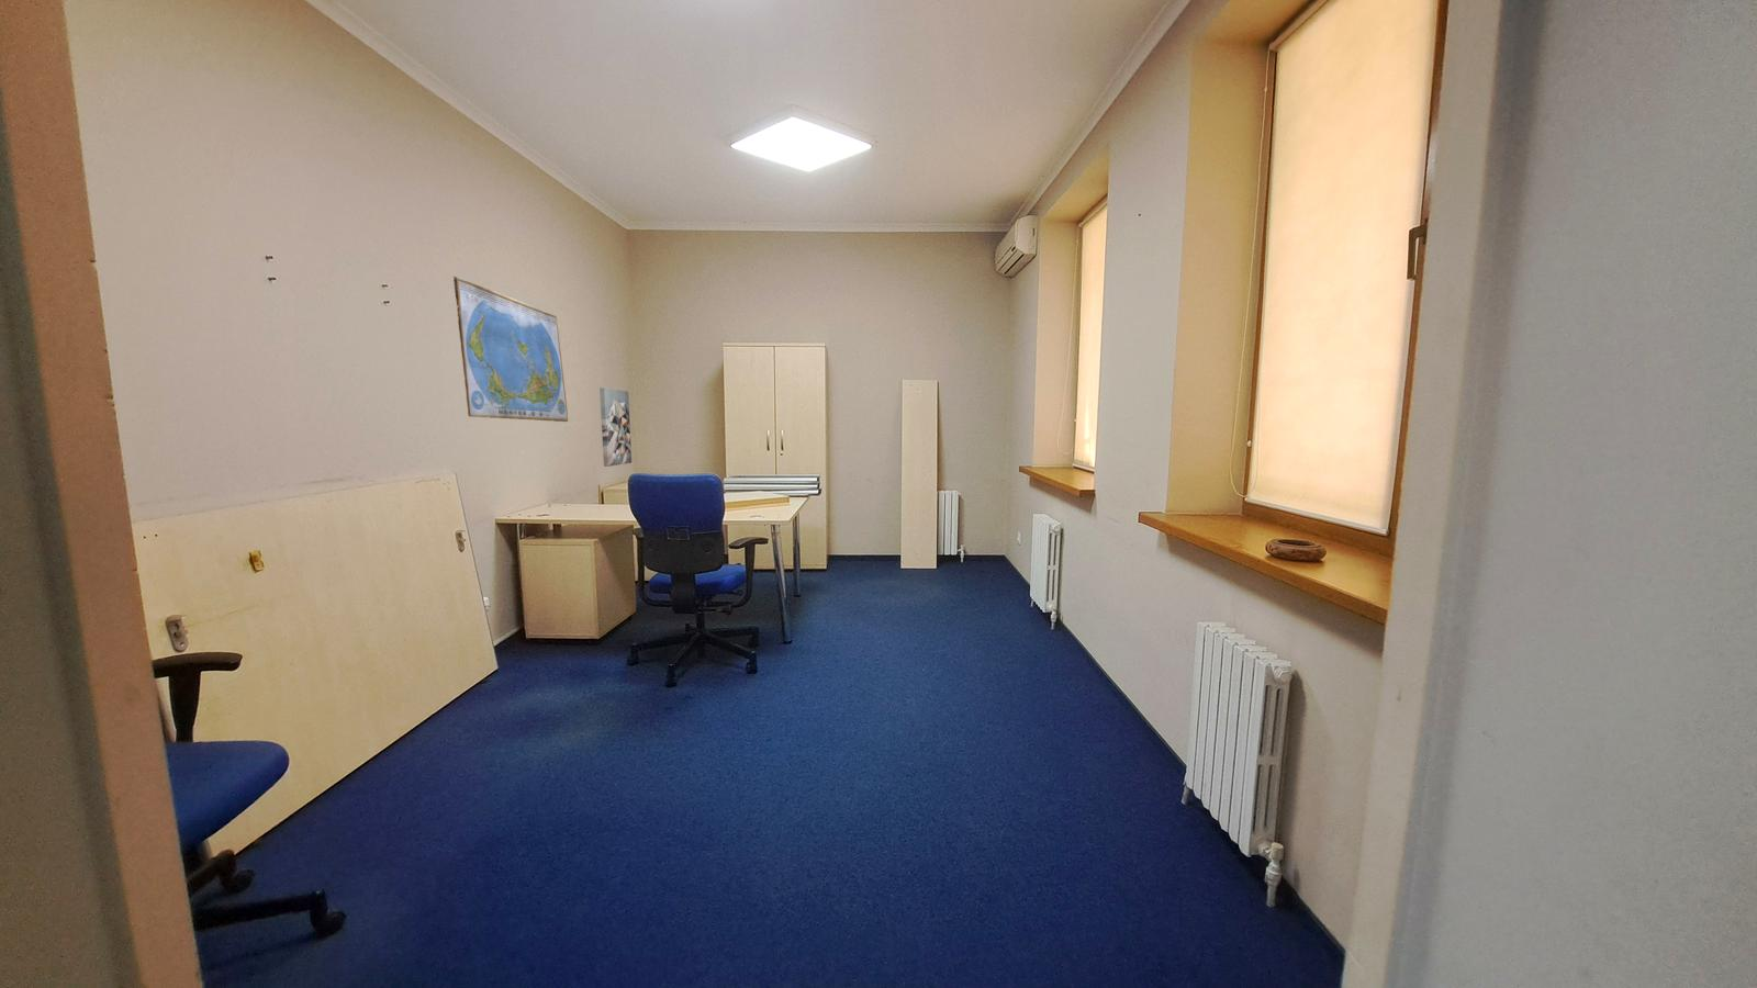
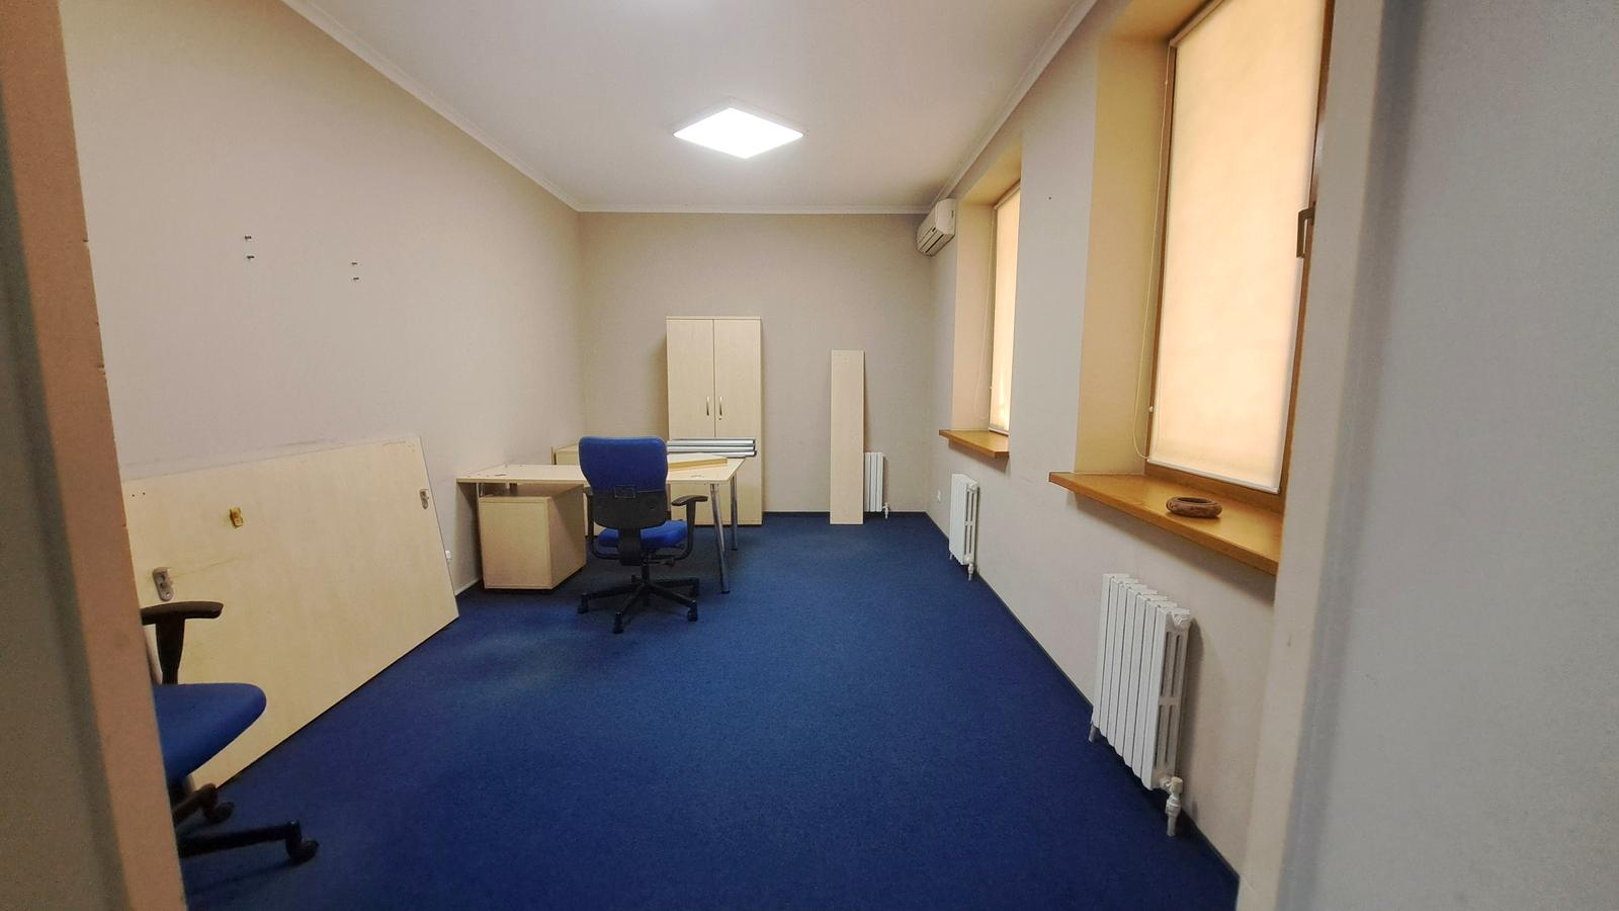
- world map (519, 359)
- wall art (617, 427)
